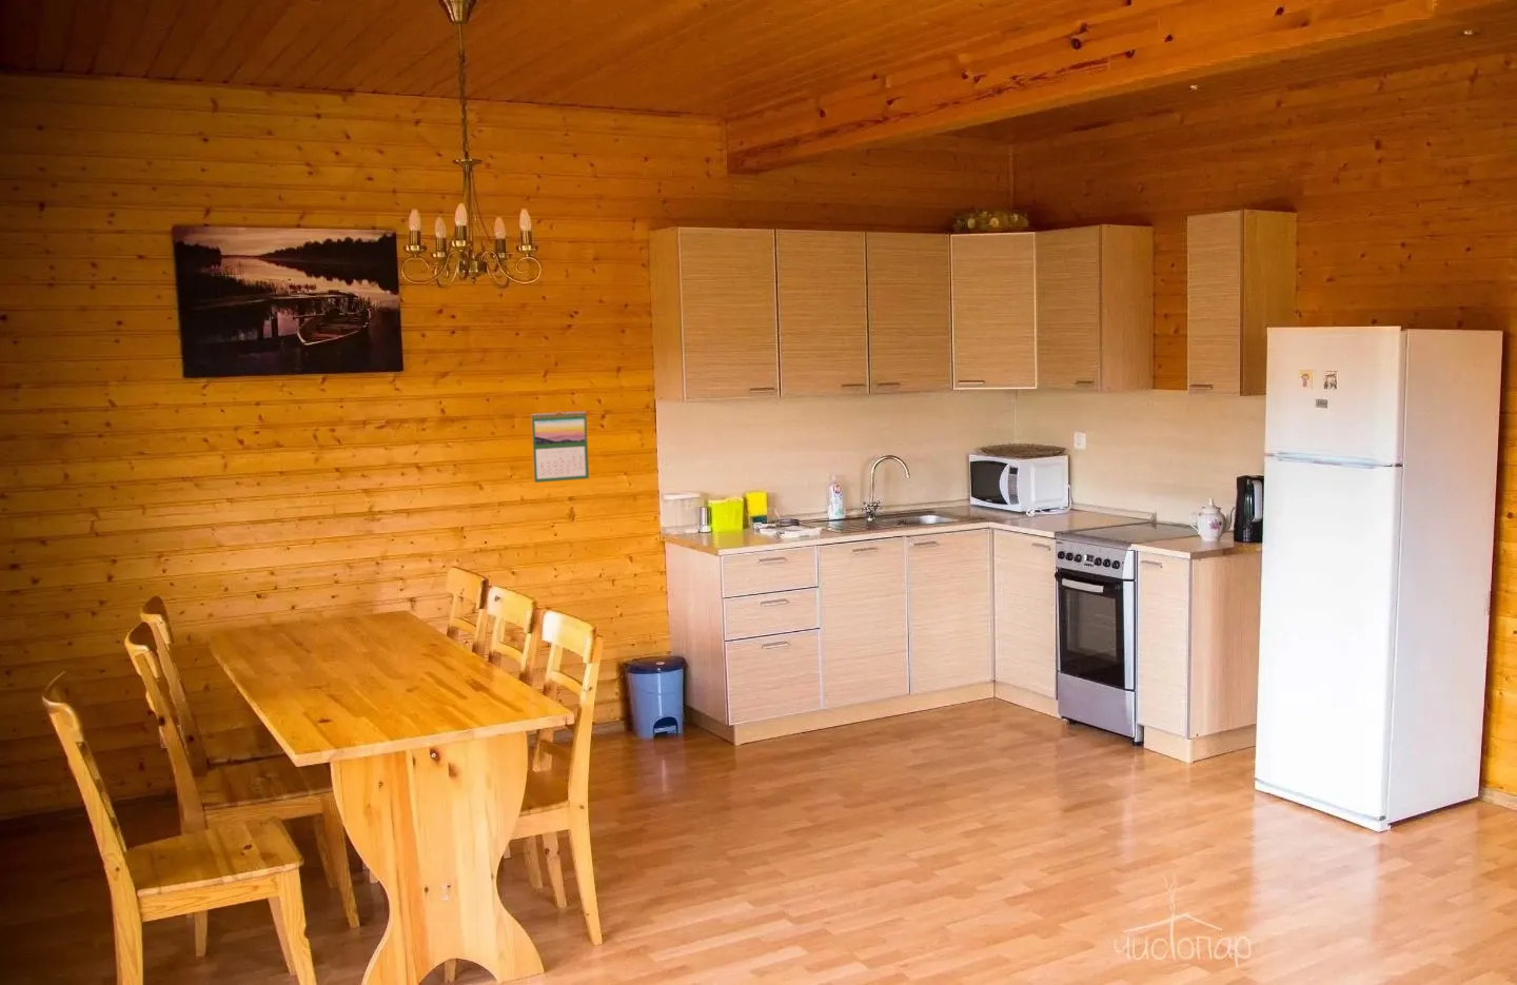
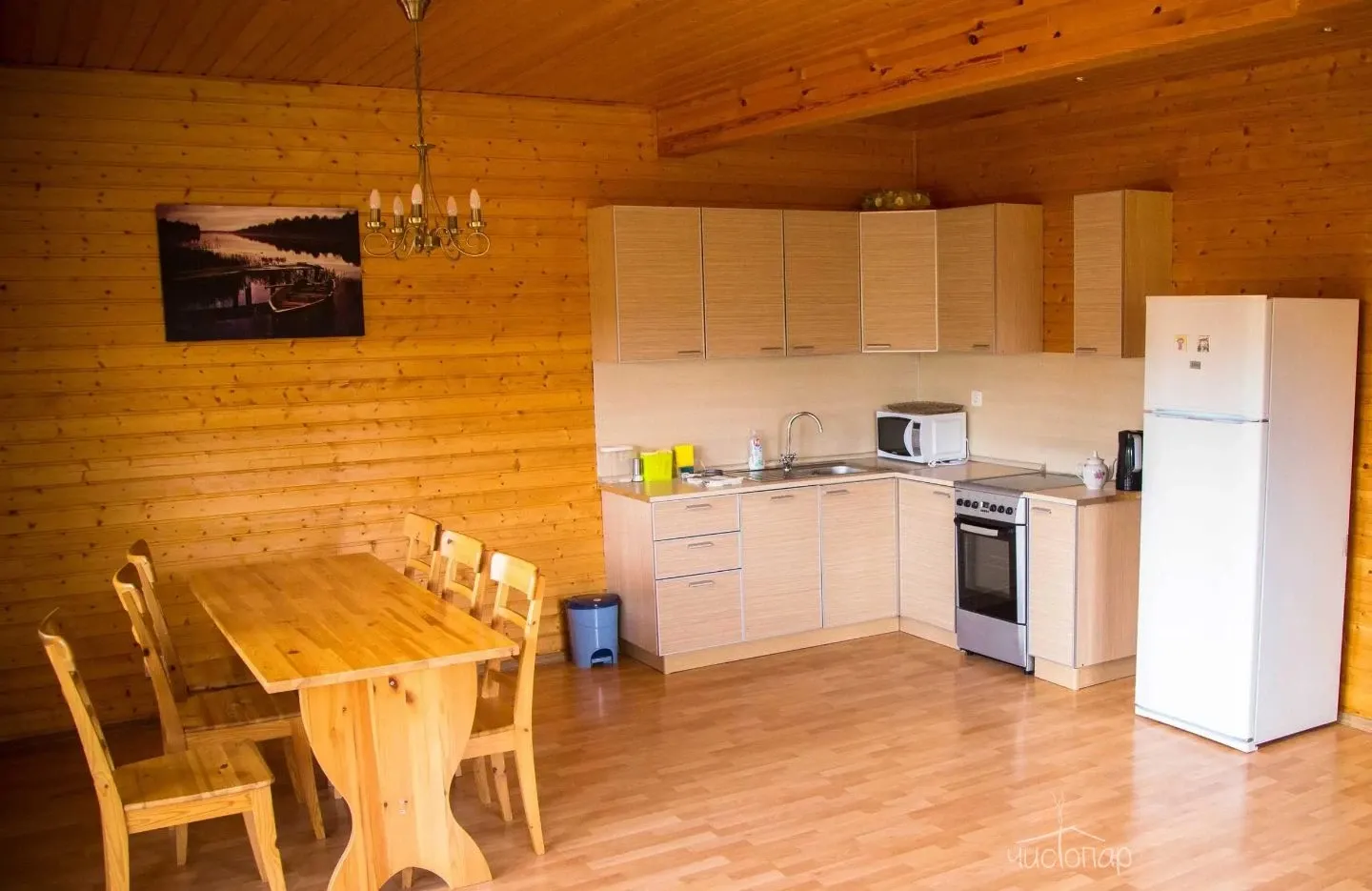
- calendar (559, 446)
